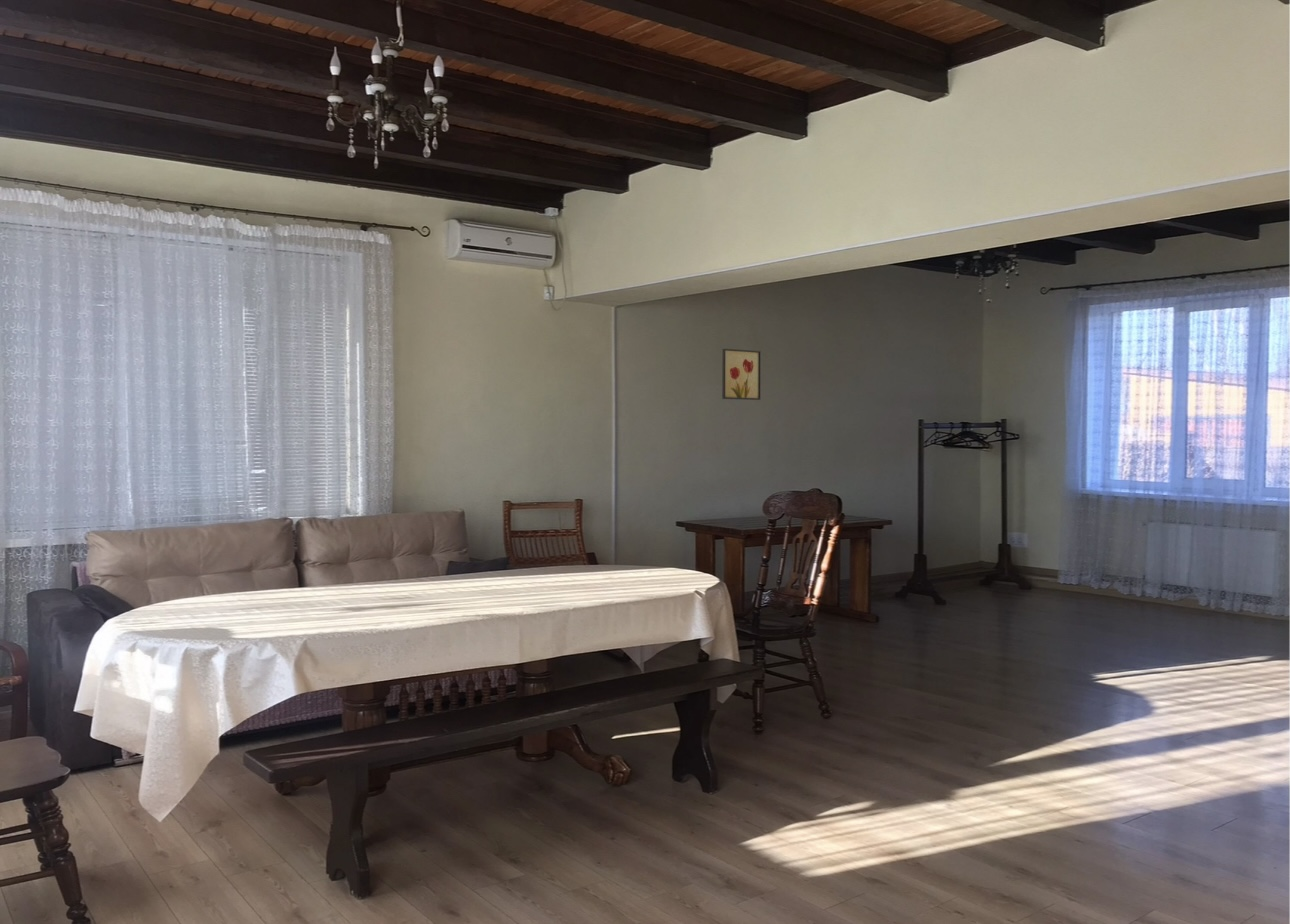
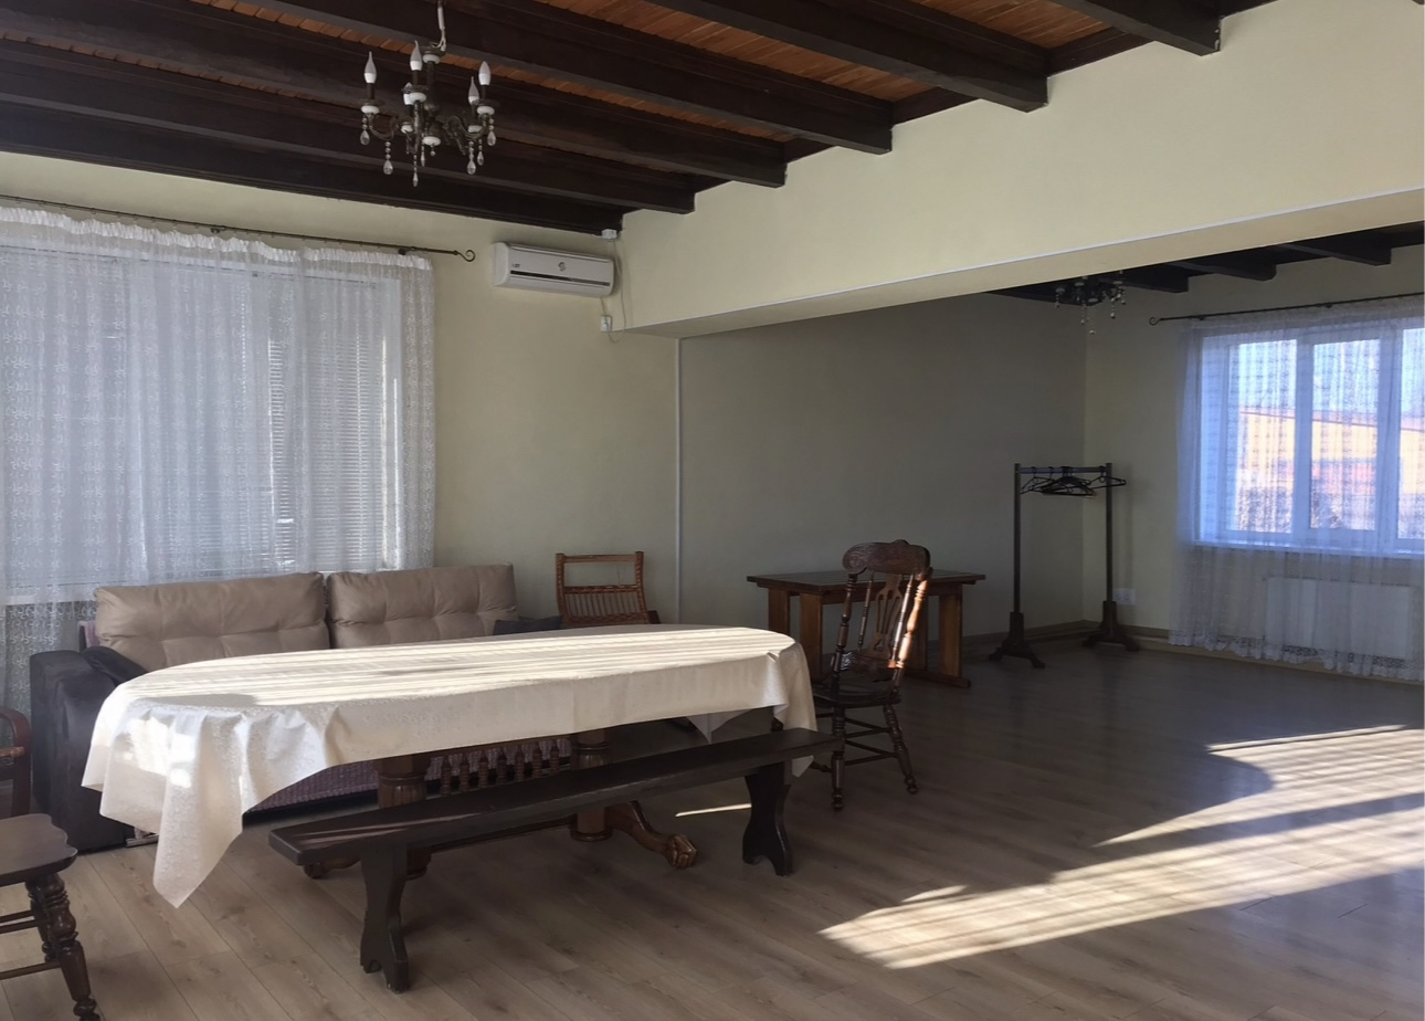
- wall art (740, 374)
